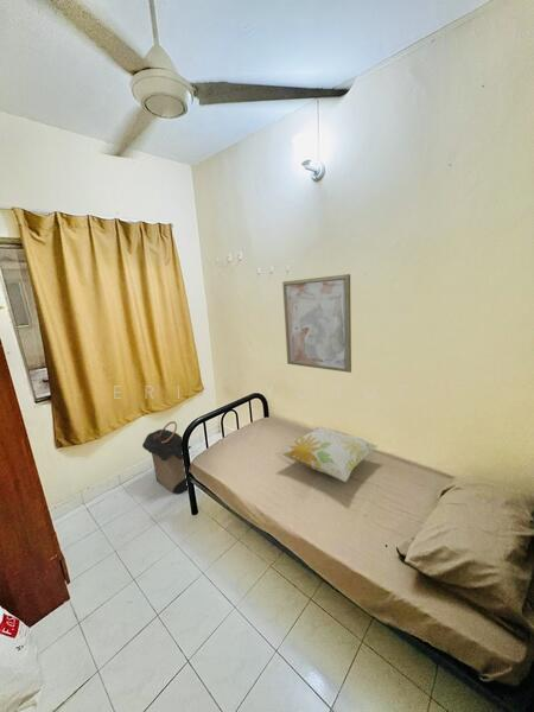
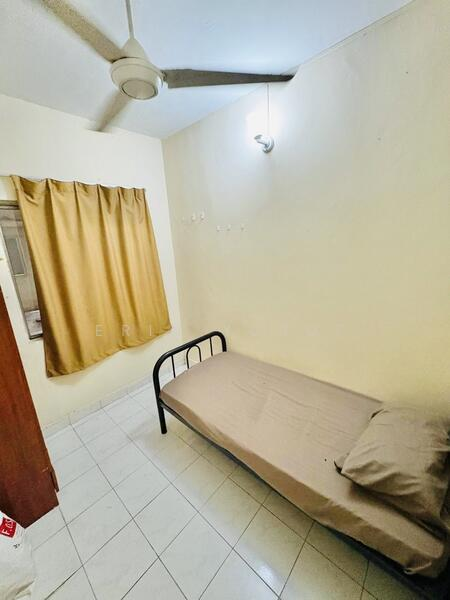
- laundry hamper (166, 453)
- decorative pillow (329, 449)
- wall art (314, 324)
